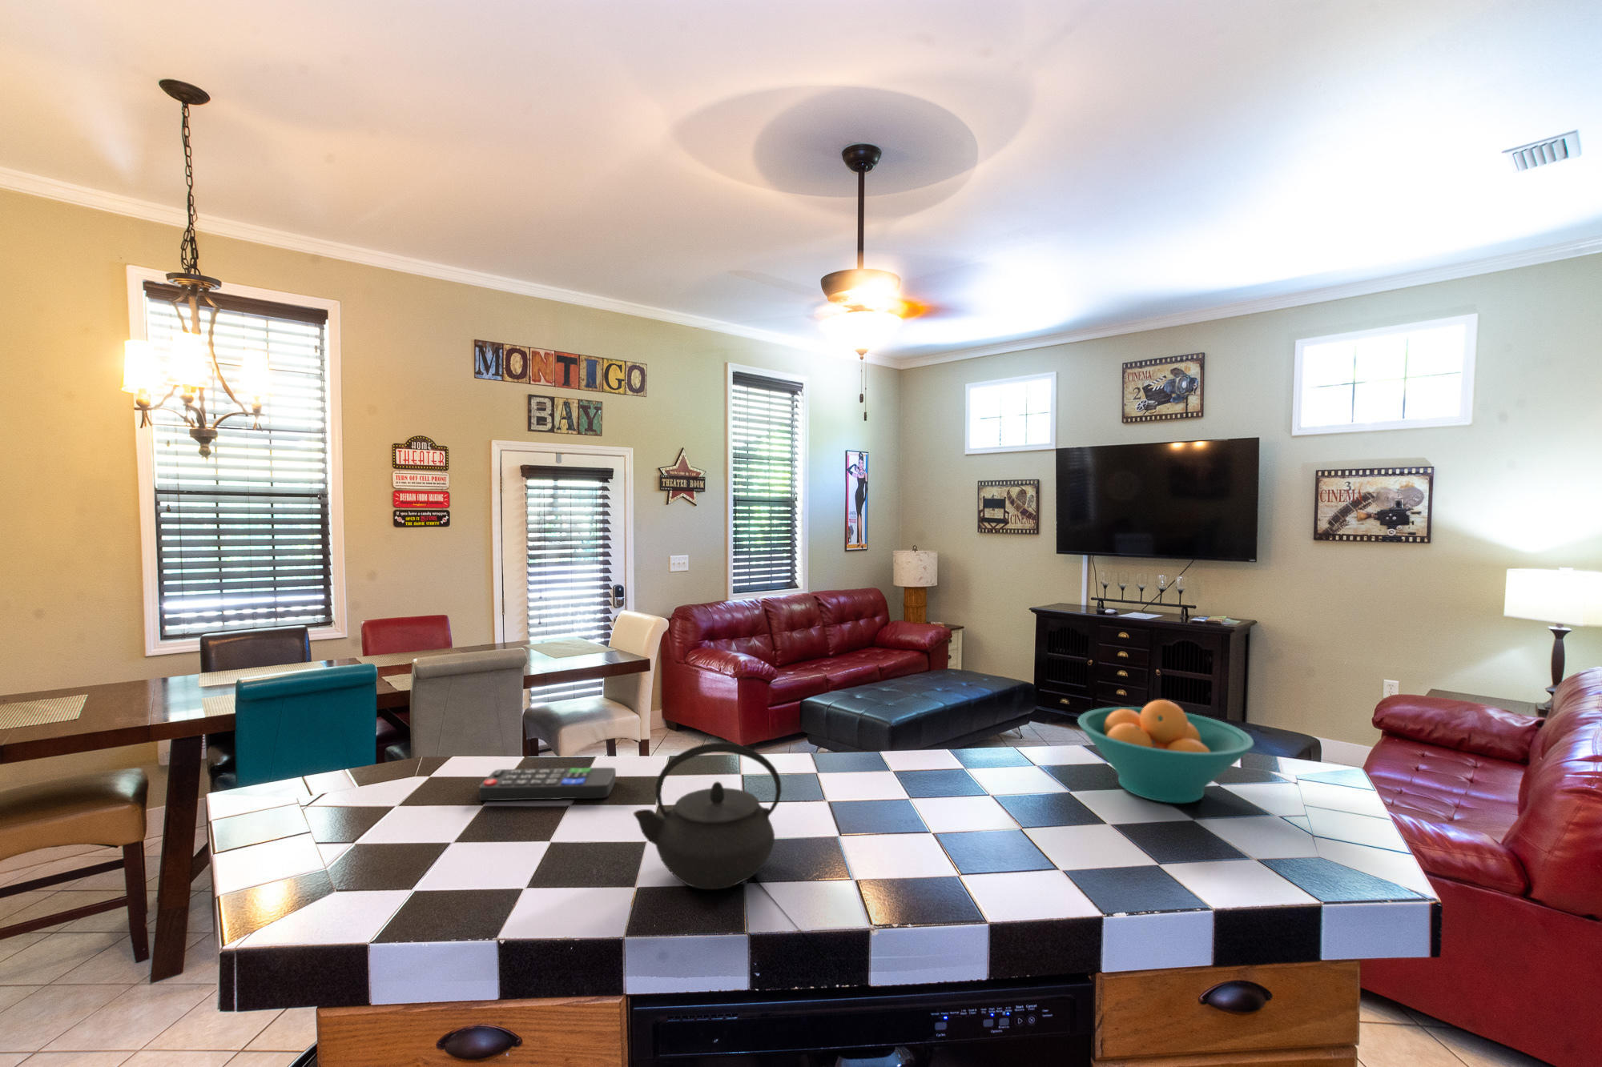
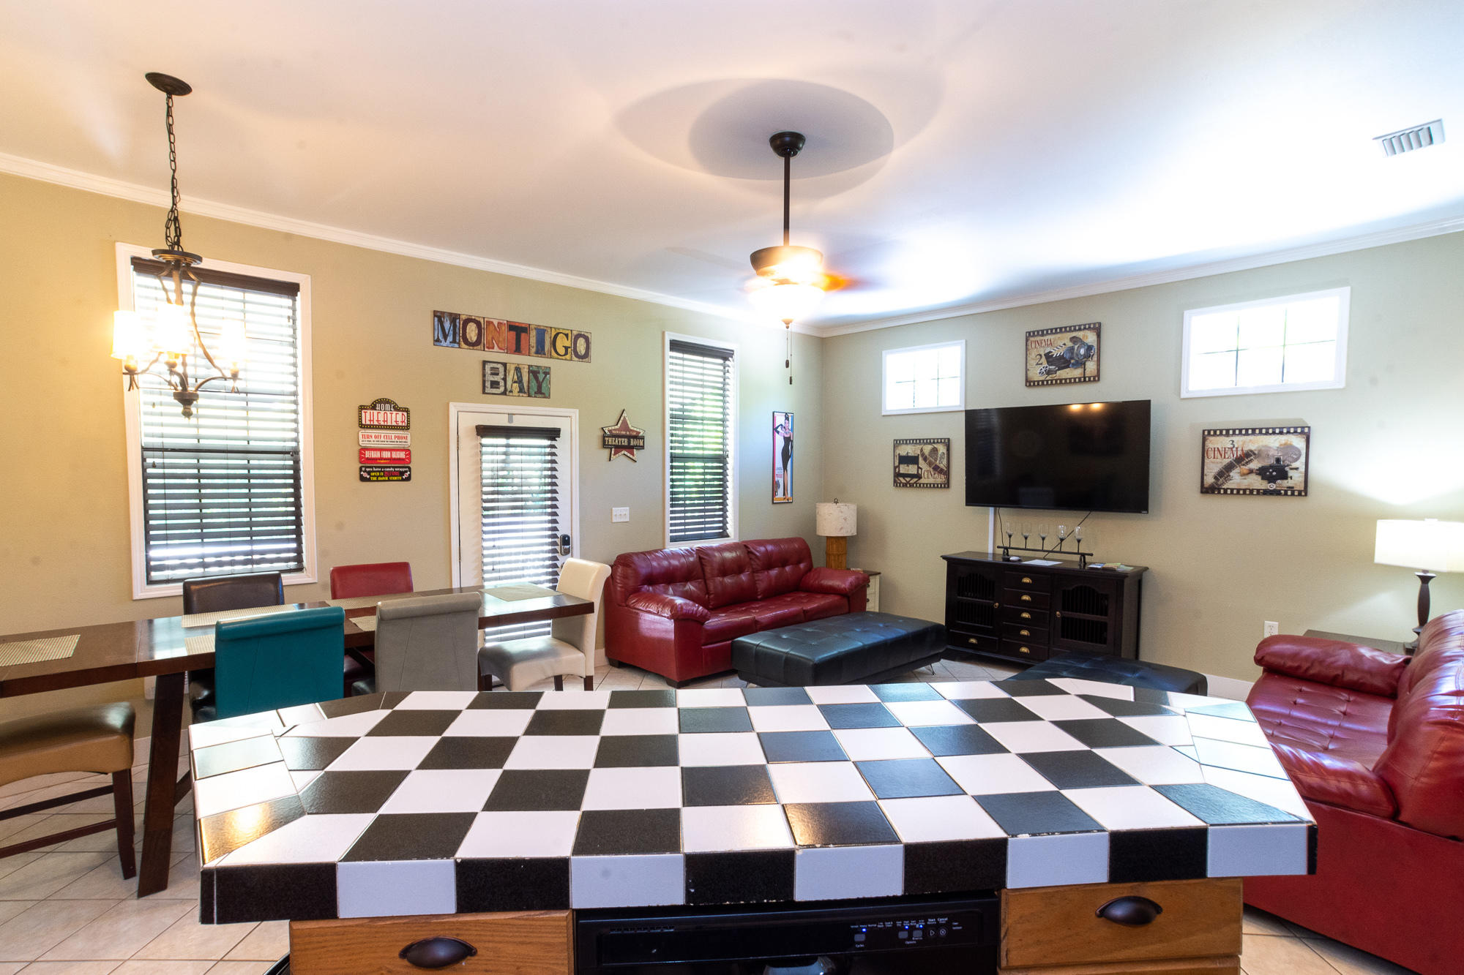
- fruit bowl (1161, 744)
- remote control (549, 782)
- kettle (708, 807)
